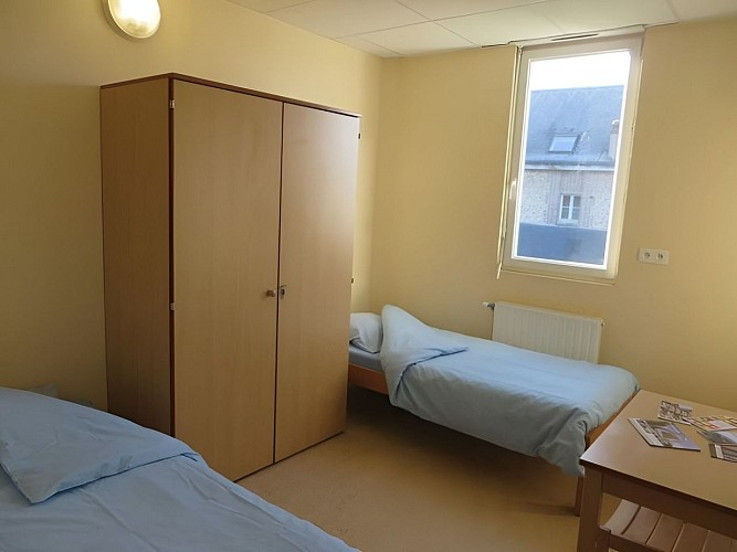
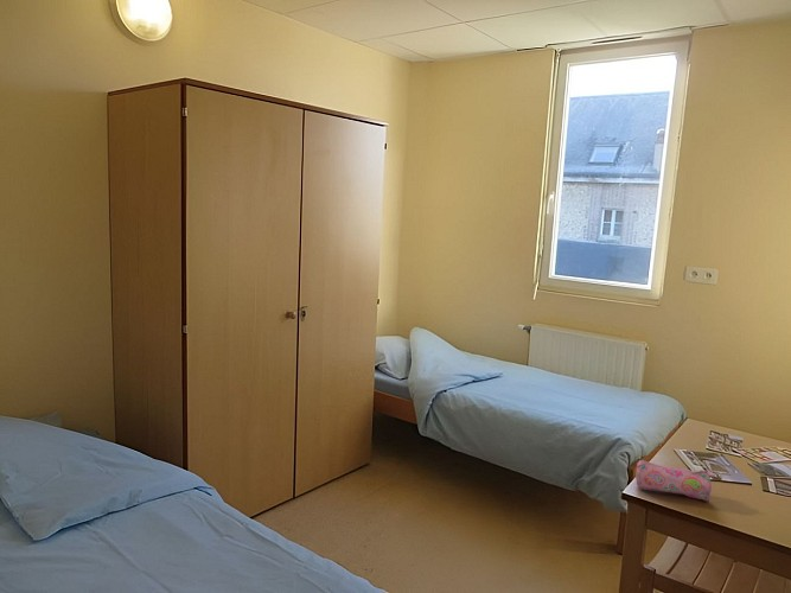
+ pencil case (672, 479)
